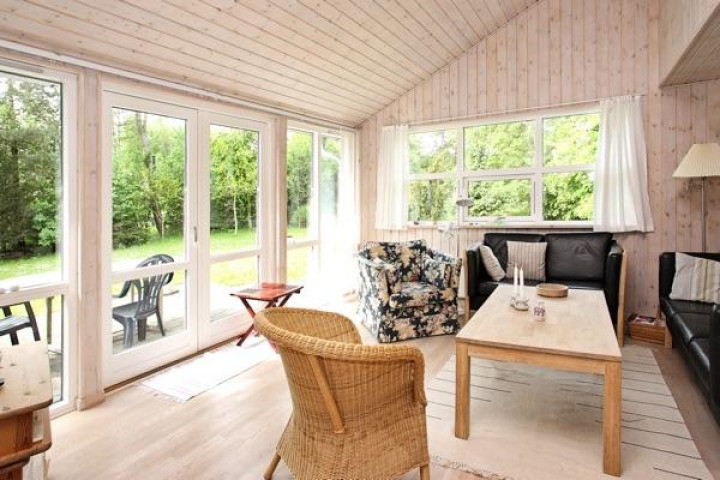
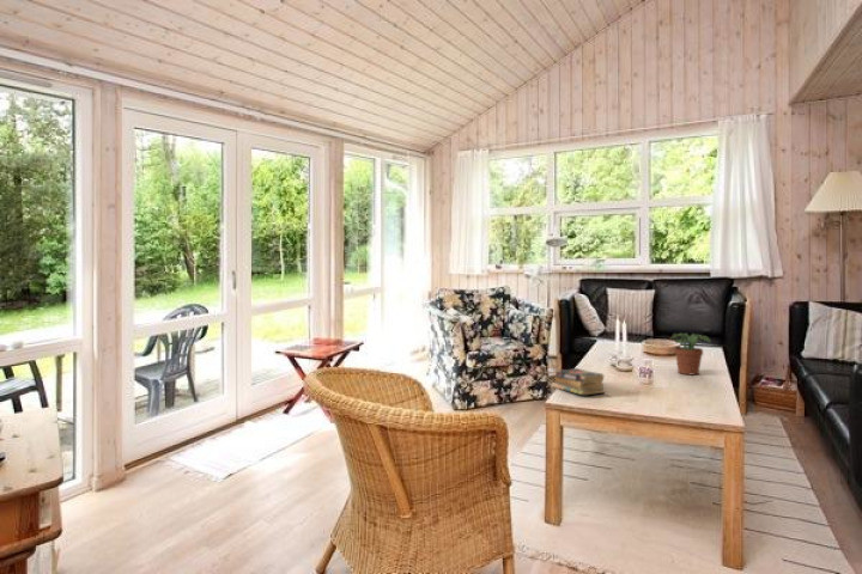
+ book (577, 380)
+ potted plant (690, 353)
